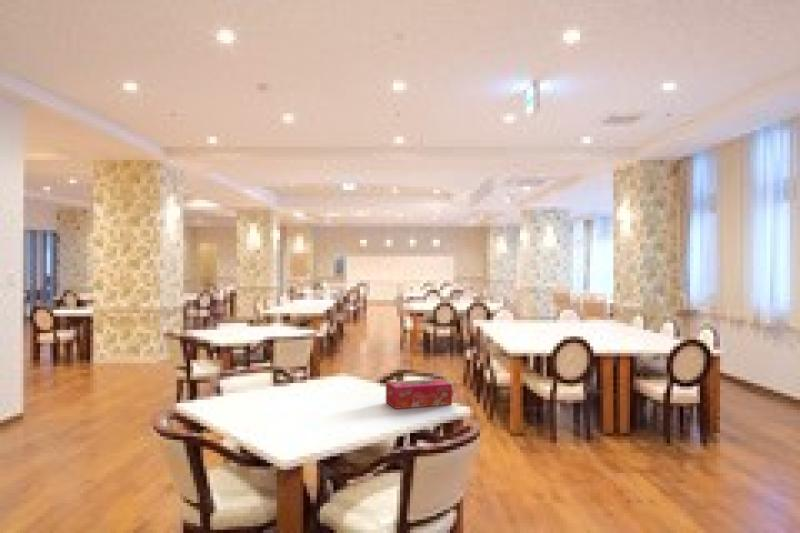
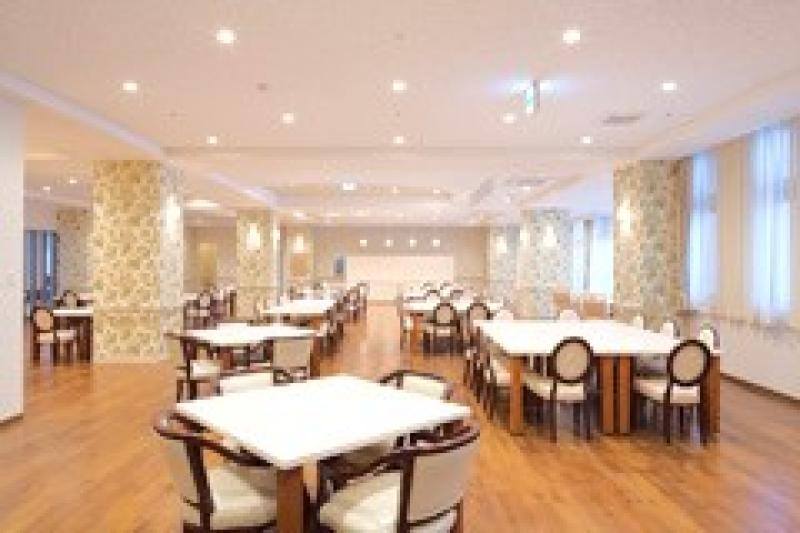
- tissue box (418, 393)
